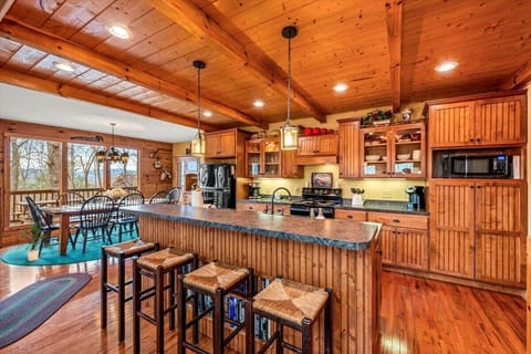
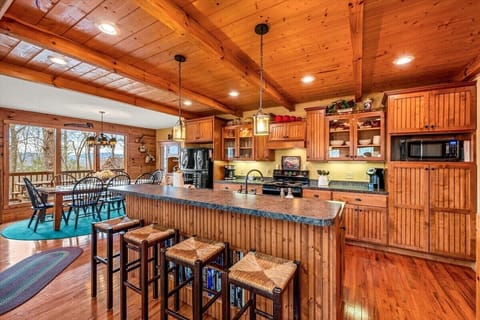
- indoor plant (34, 241)
